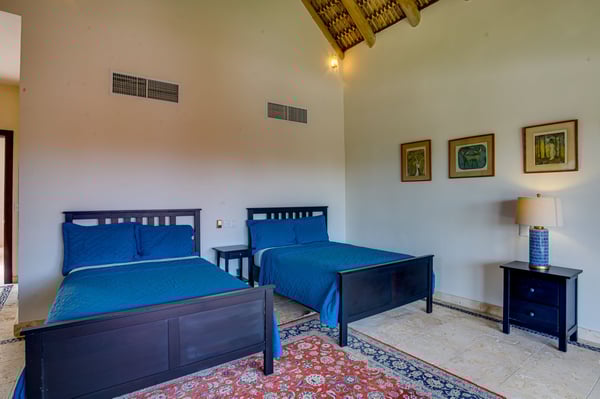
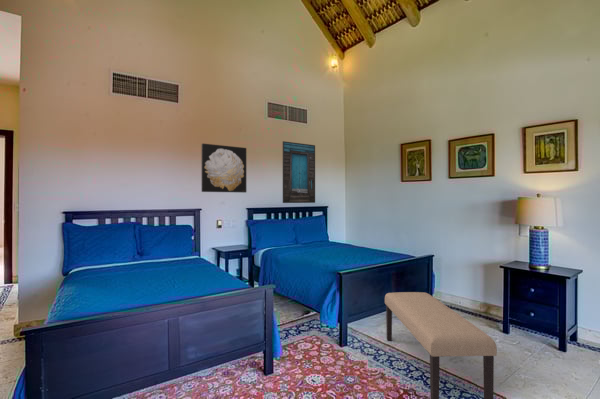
+ wall art (224, 169)
+ bench (429, 337)
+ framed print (299, 173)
